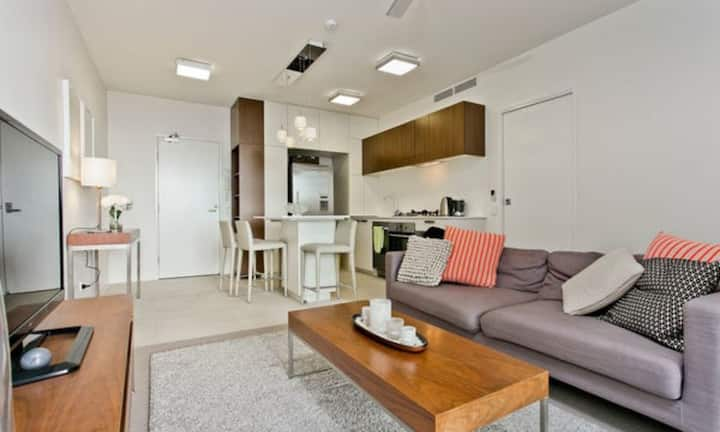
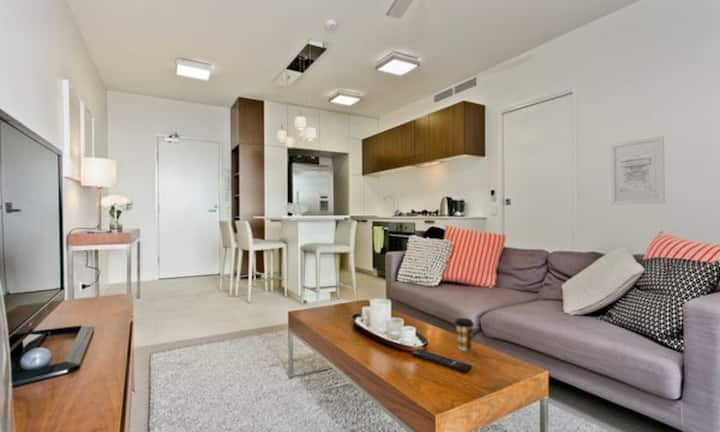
+ coffee cup (464, 334)
+ wall art (636, 172)
+ remote control (439, 360)
